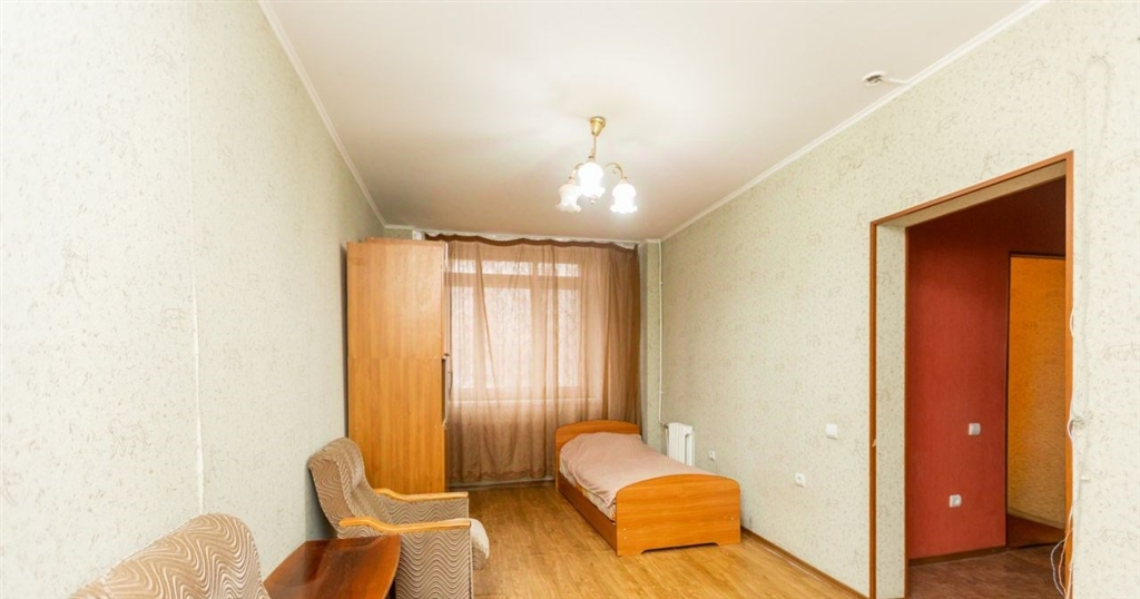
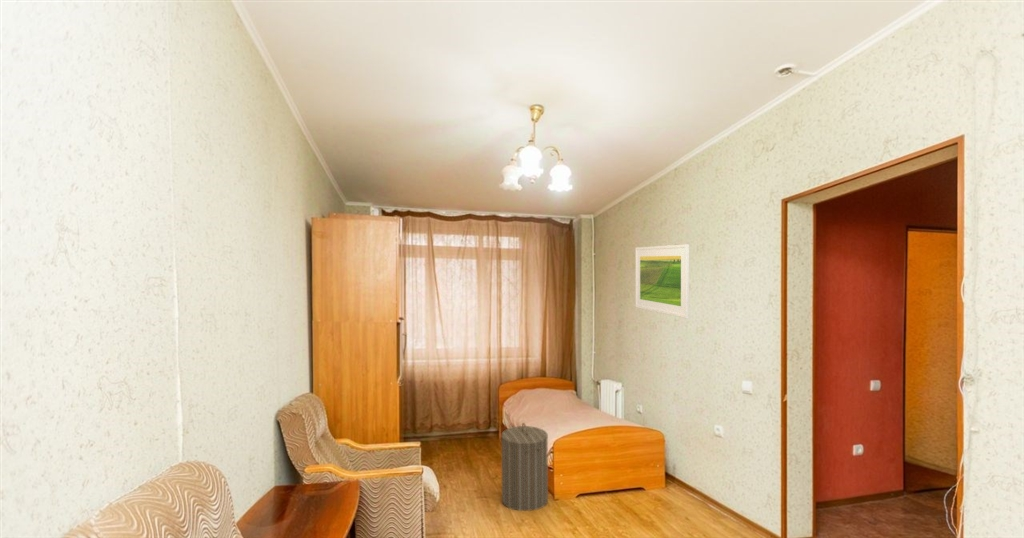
+ laundry hamper (524, 462)
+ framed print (659, 279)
